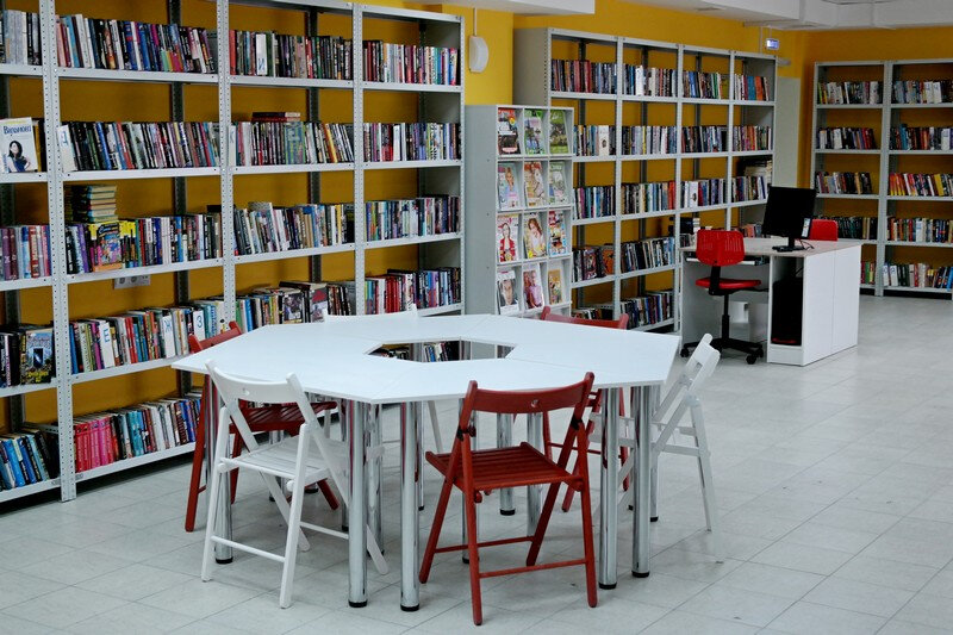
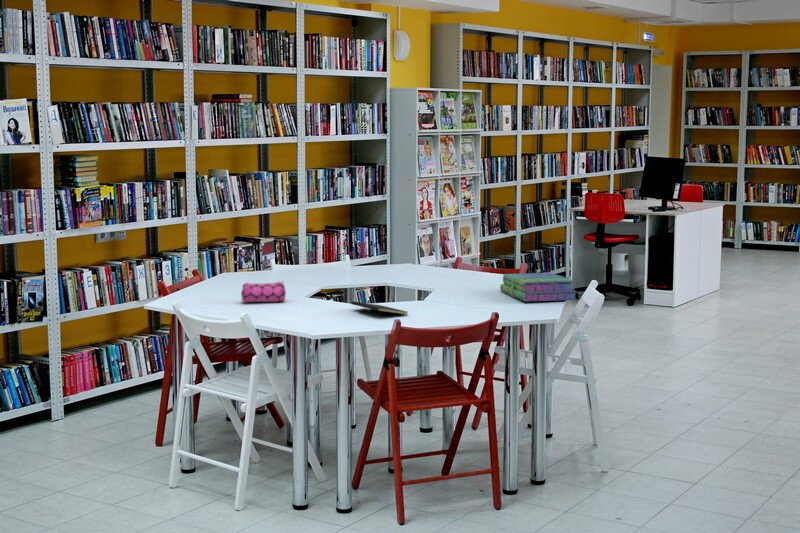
+ notepad (379, 307)
+ pencil case (263, 291)
+ stack of books (537, 286)
